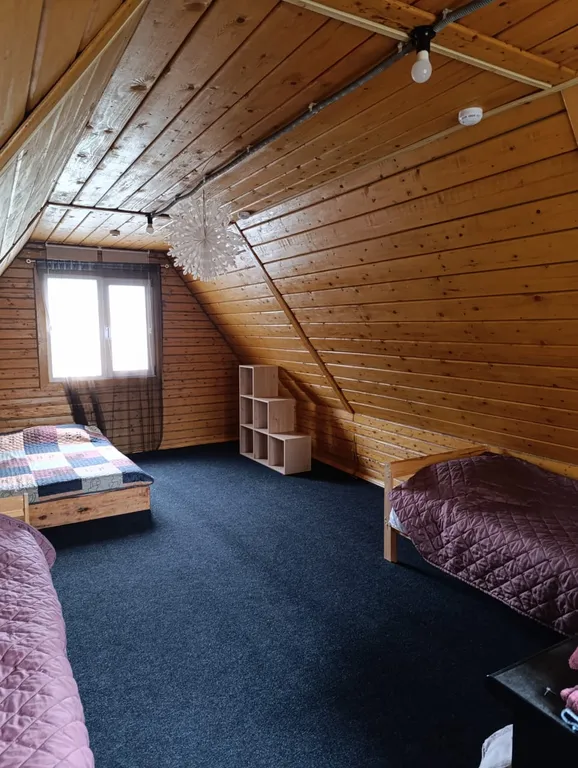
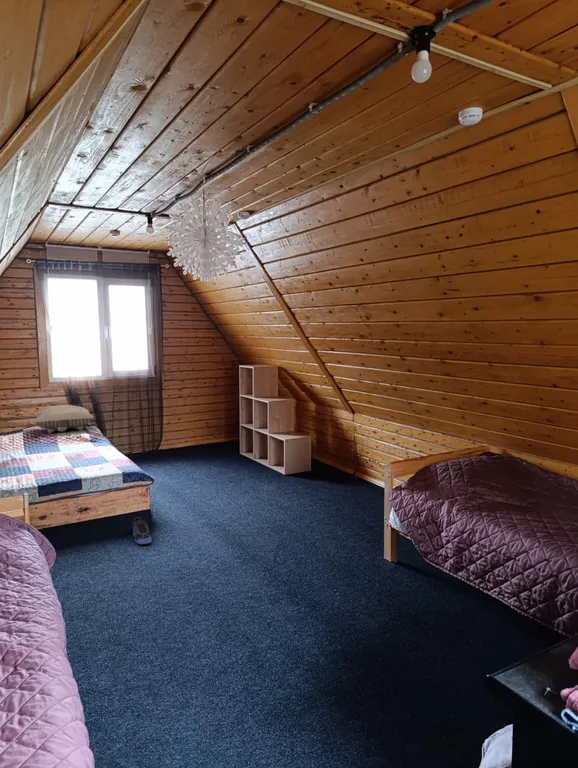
+ pillow (63, 417)
+ sneaker (140, 530)
